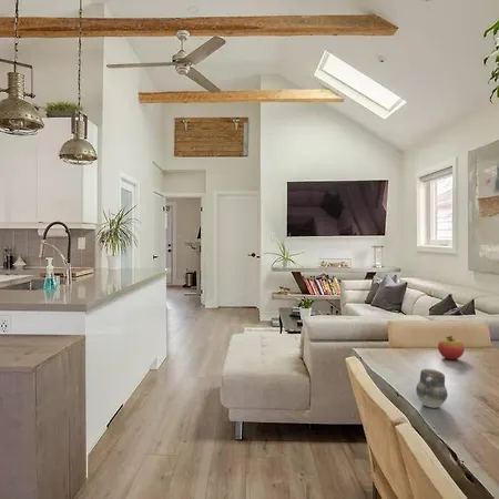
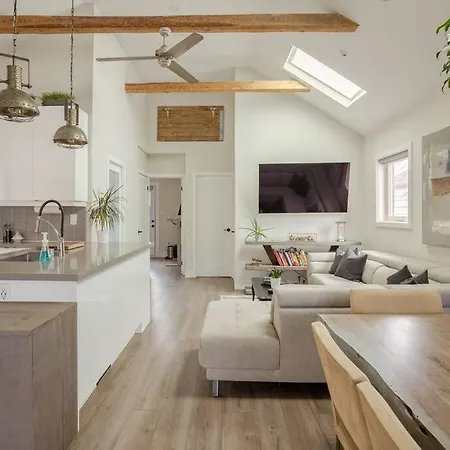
- fruit (450, 346)
- cup (430, 388)
